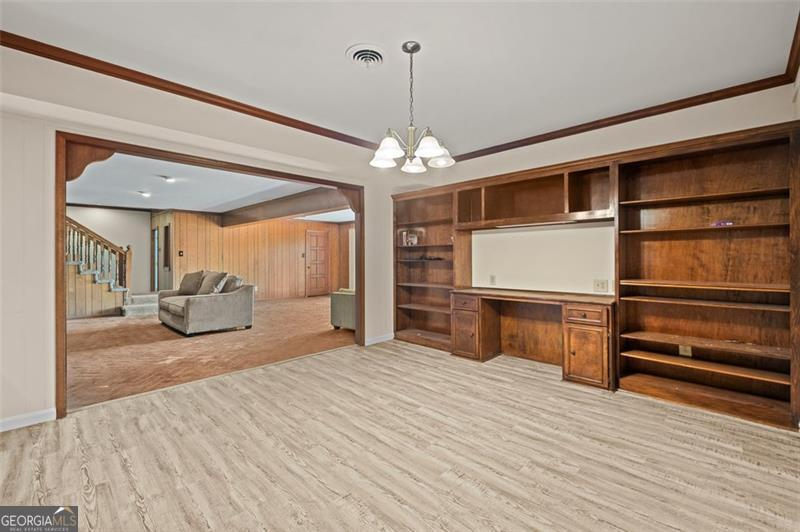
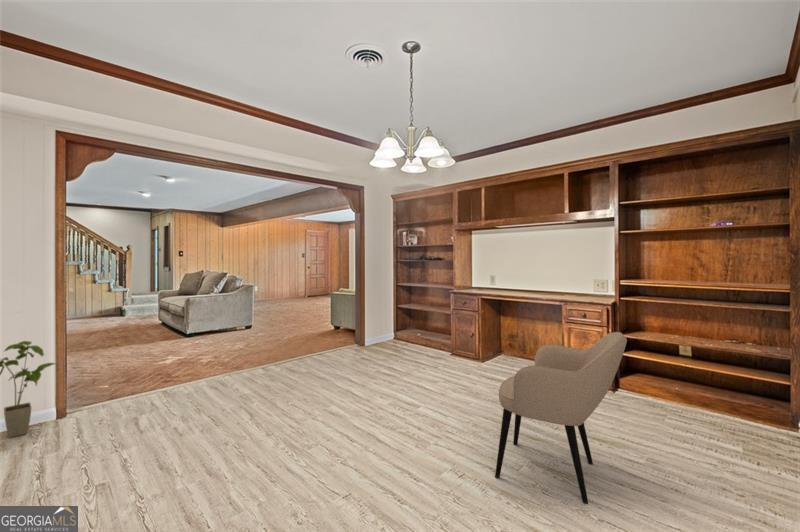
+ armchair (559, 401)
+ house plant (26, 386)
